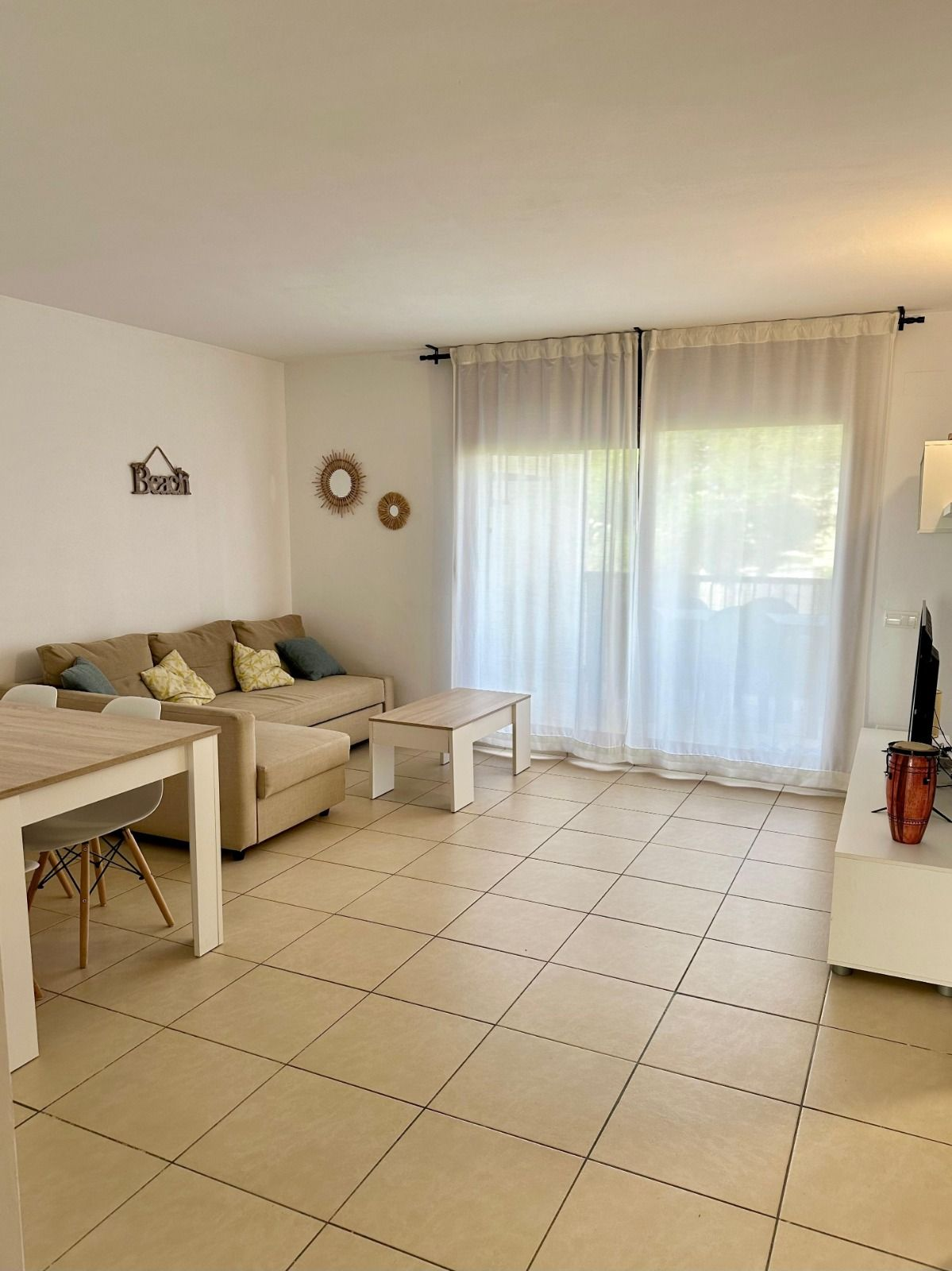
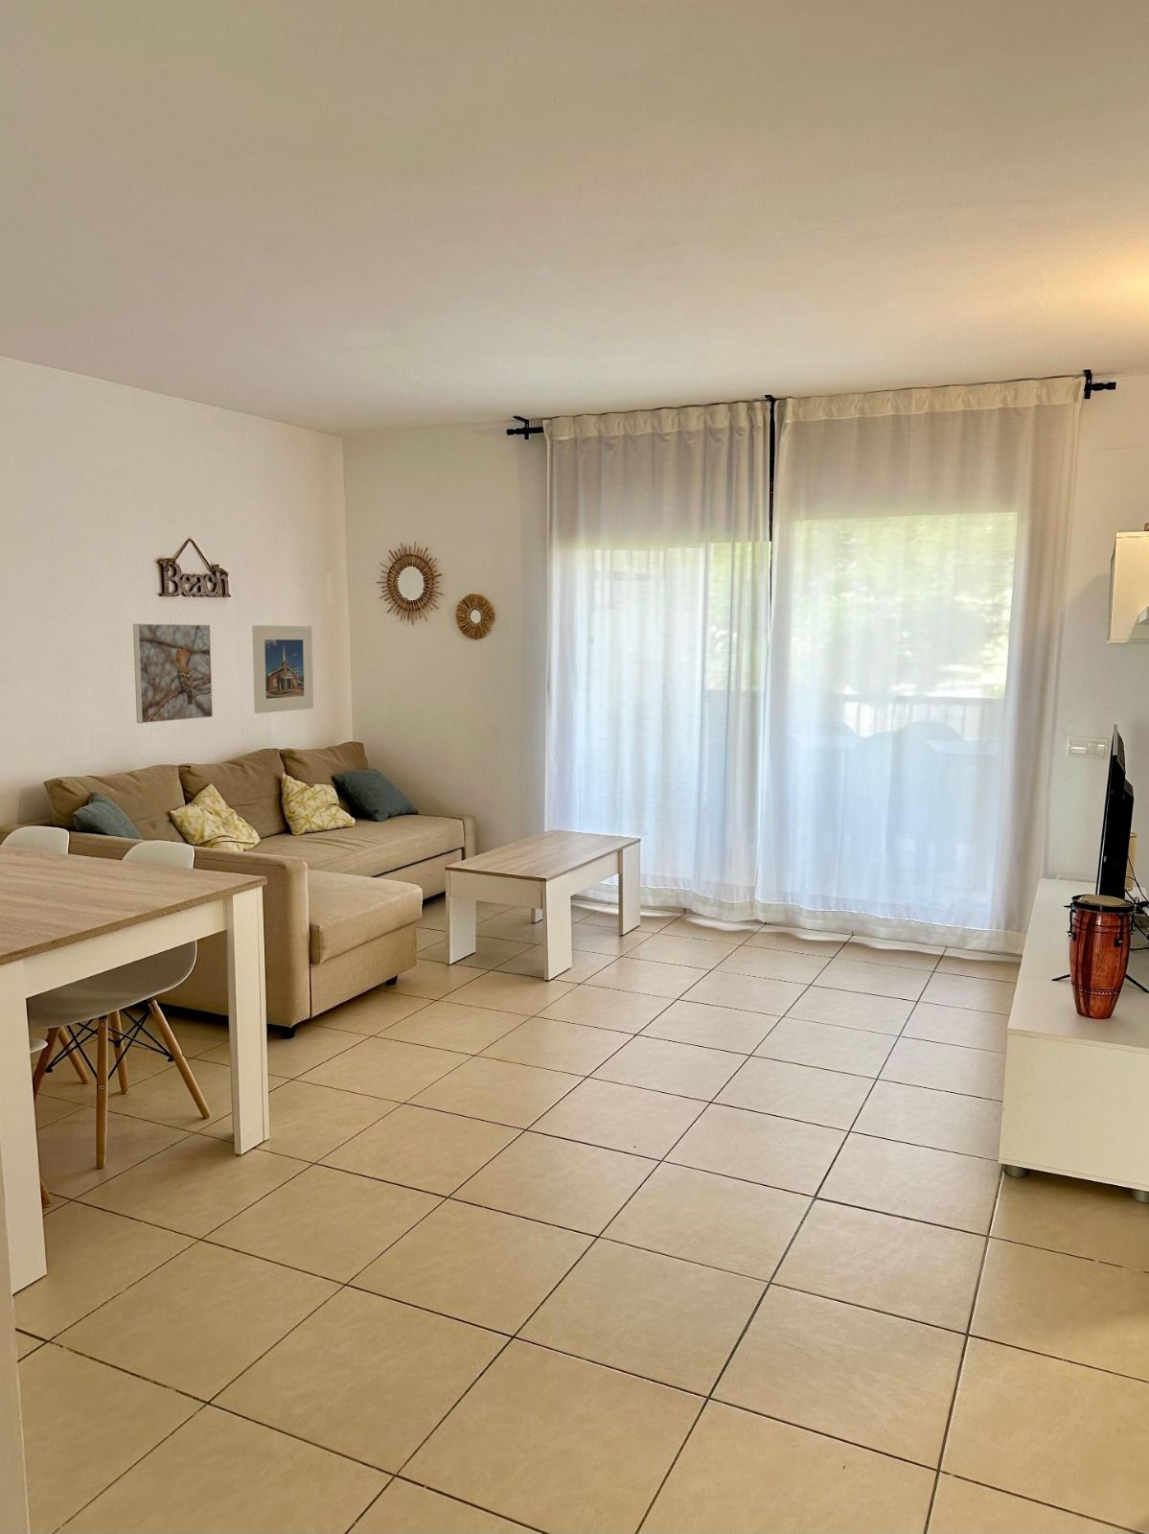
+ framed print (284, 669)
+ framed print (175, 672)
